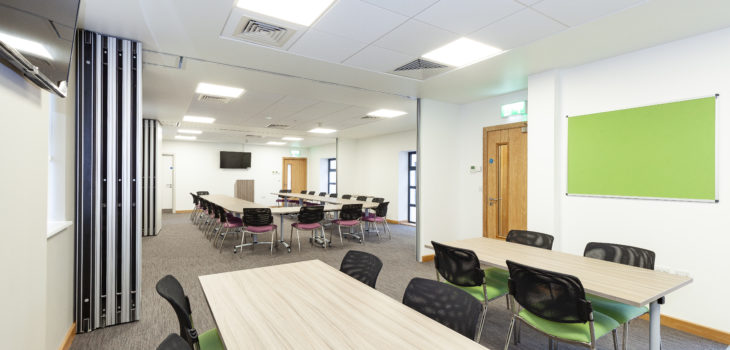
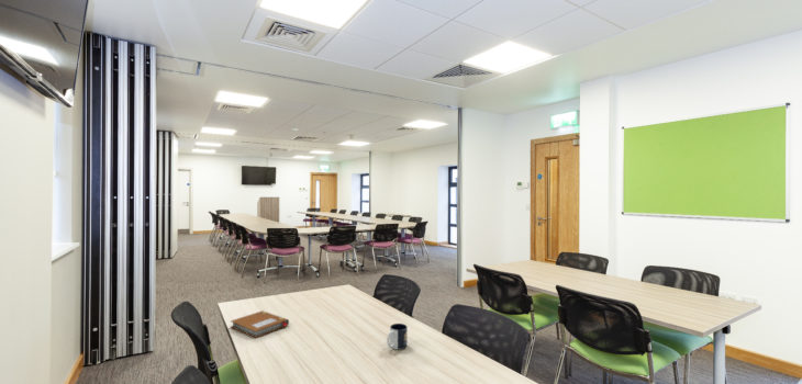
+ notebook (260, 323)
+ mug (396, 337)
